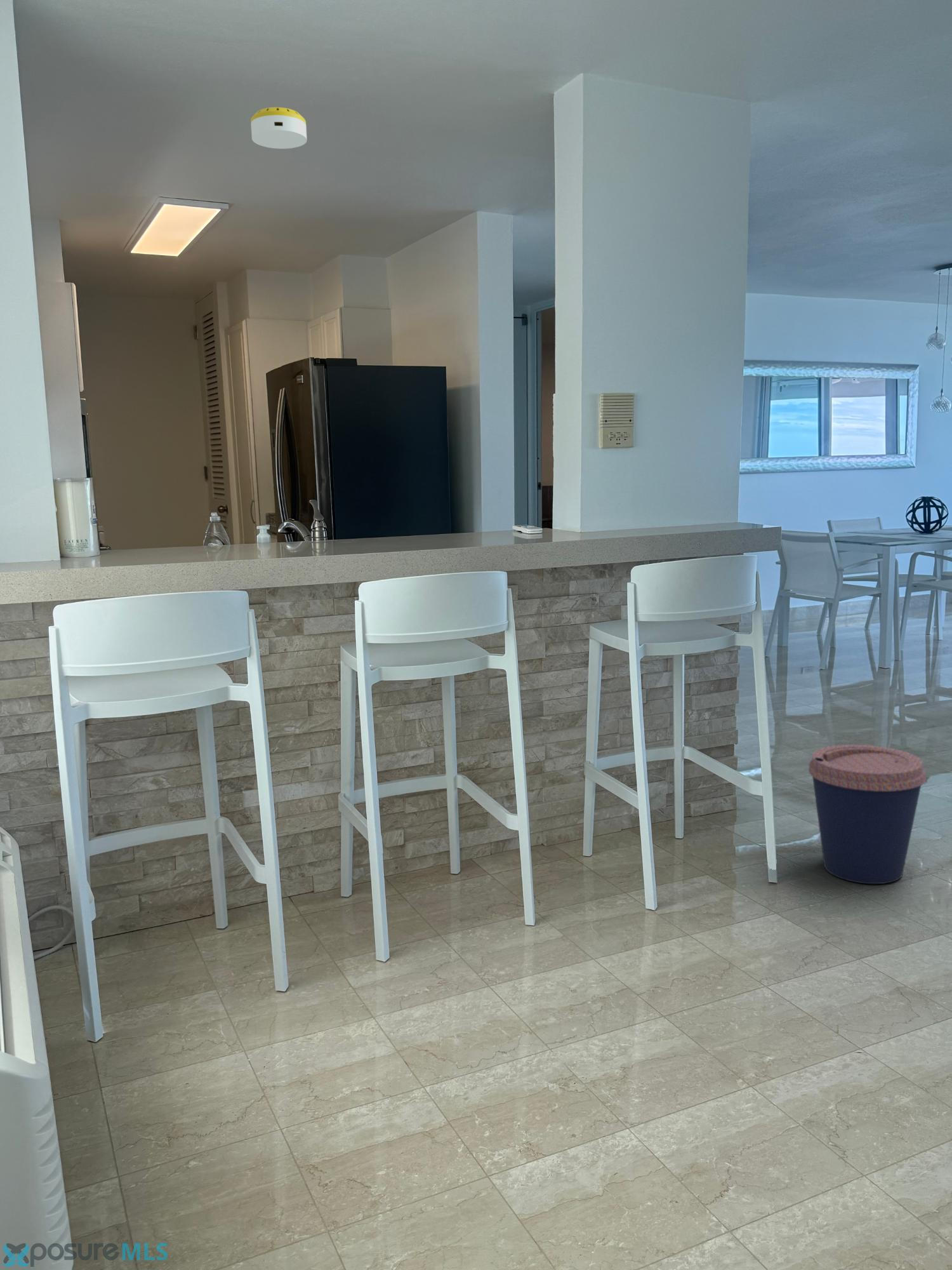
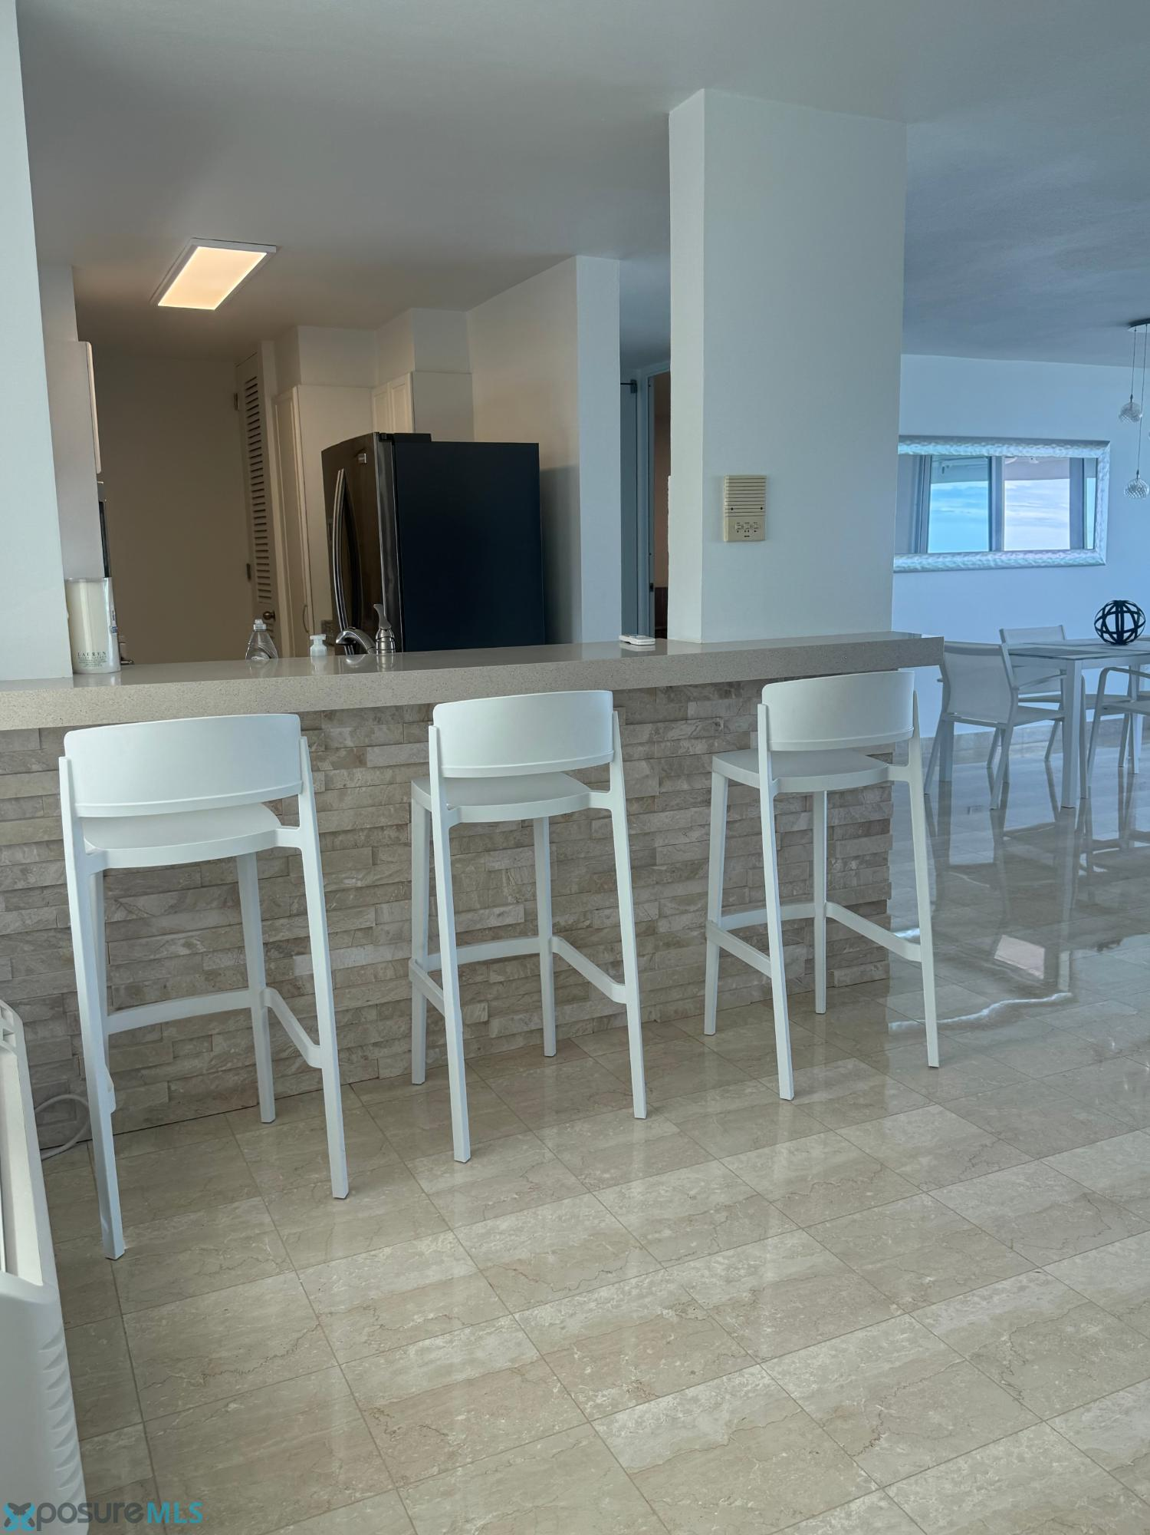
- smoke detector (279, 127)
- coffee cup (864, 814)
